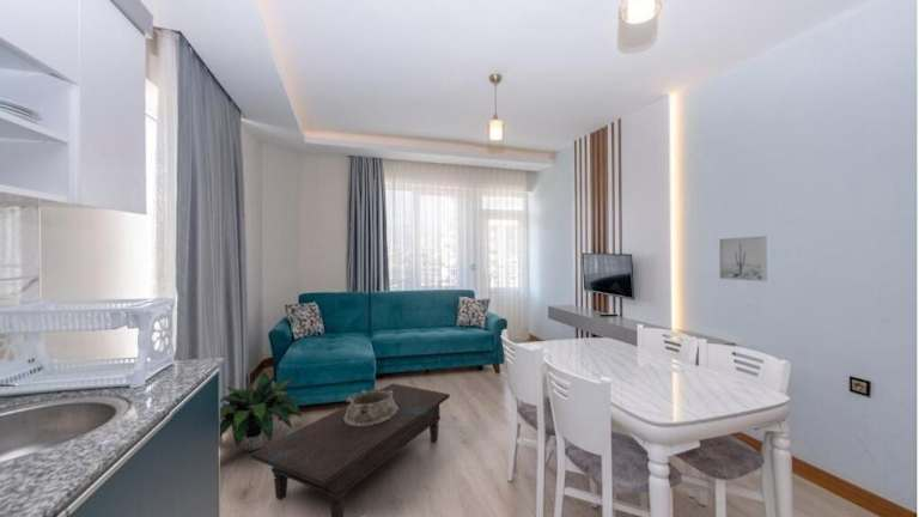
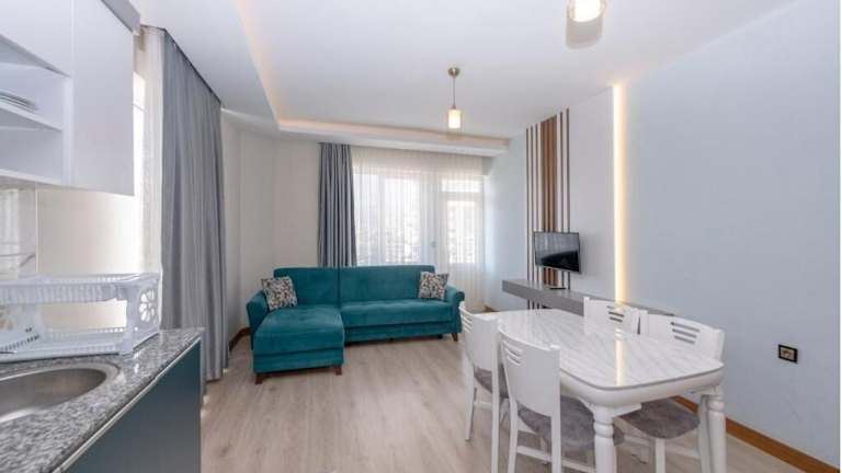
- coffee table (367, 442)
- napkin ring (370, 405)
- potted plant (255, 409)
- wall art (741, 258)
